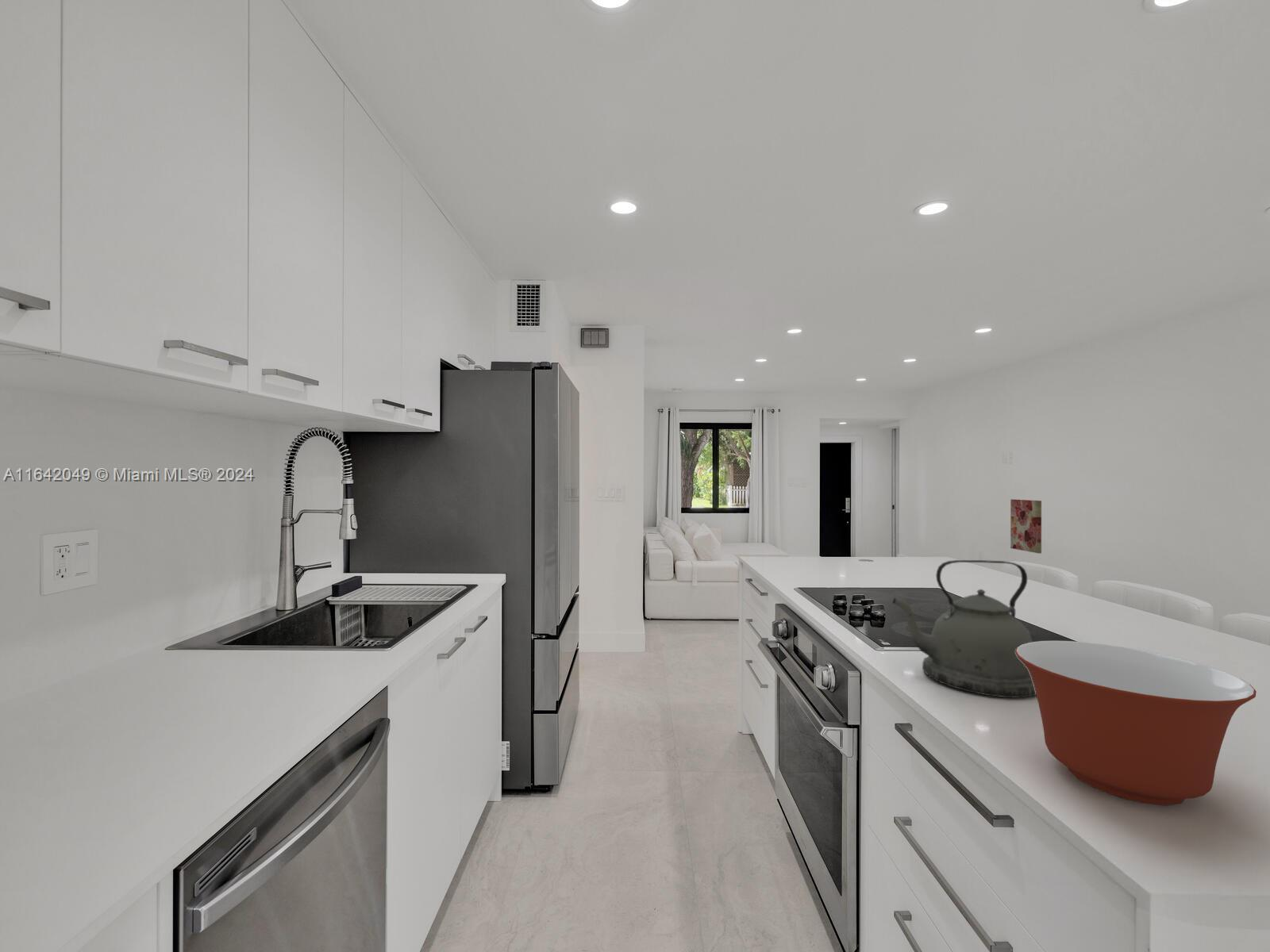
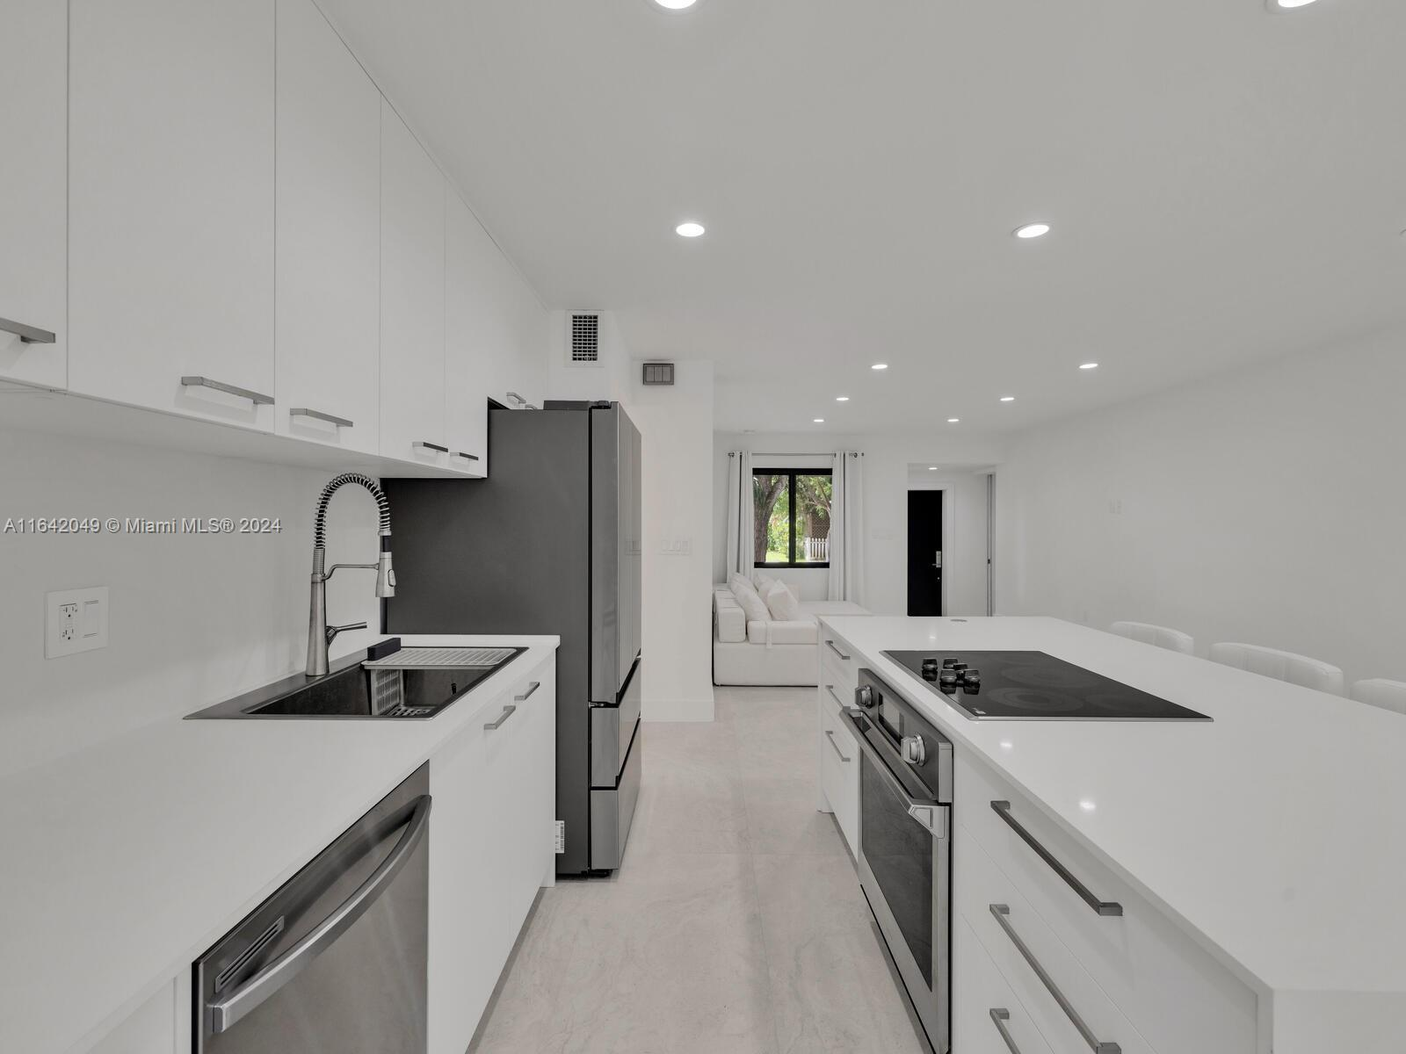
- wall art (1025, 525)
- kettle (975, 620)
- mixing bowl (1122, 722)
